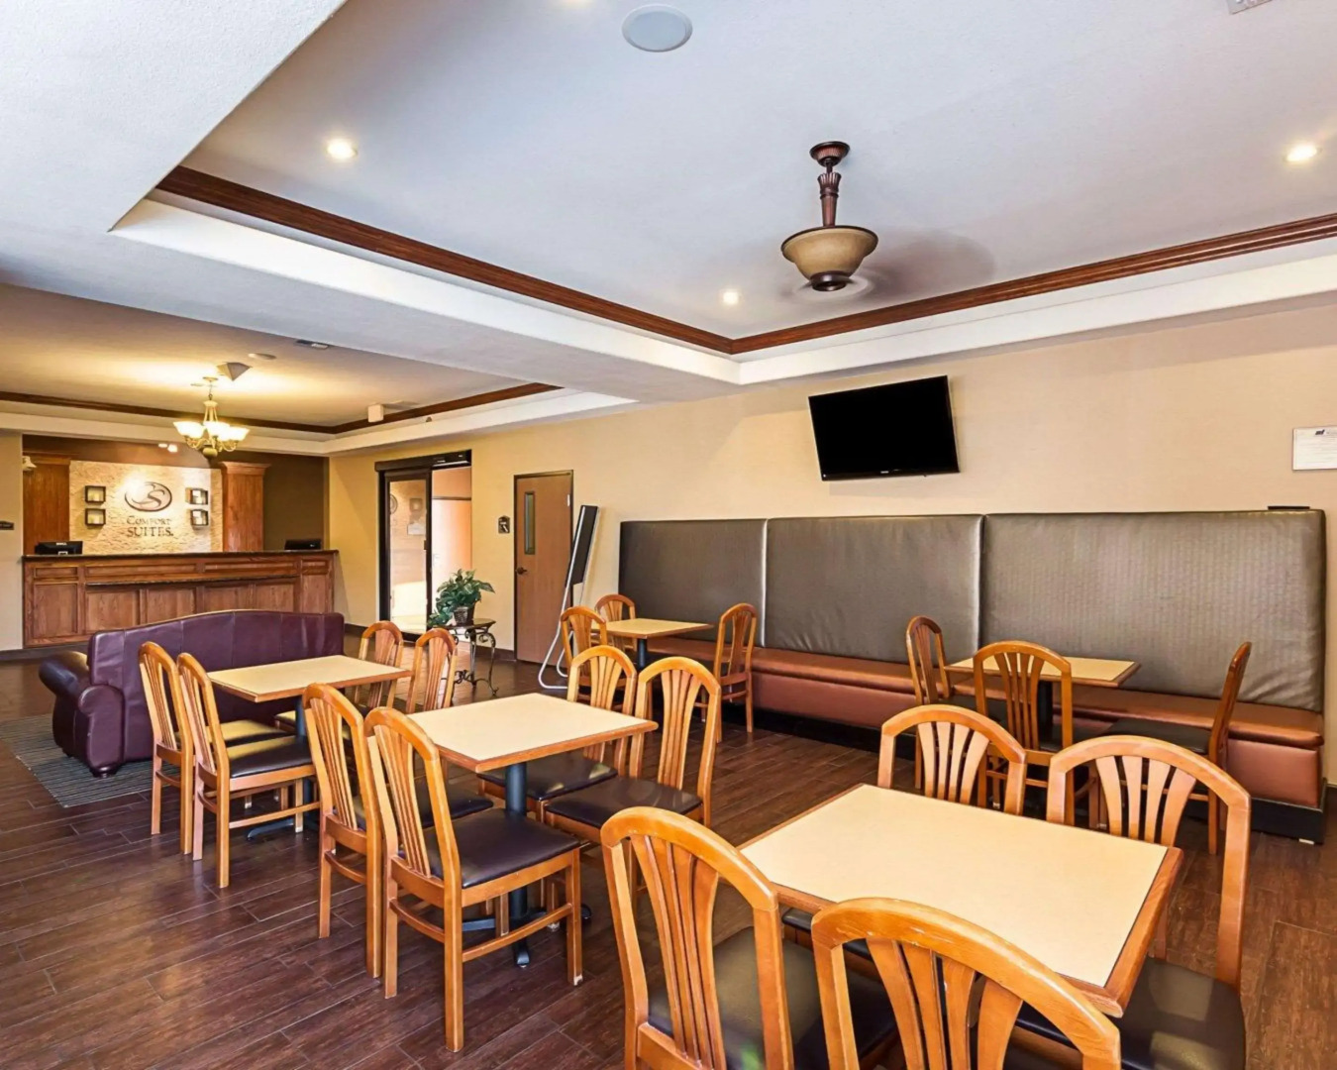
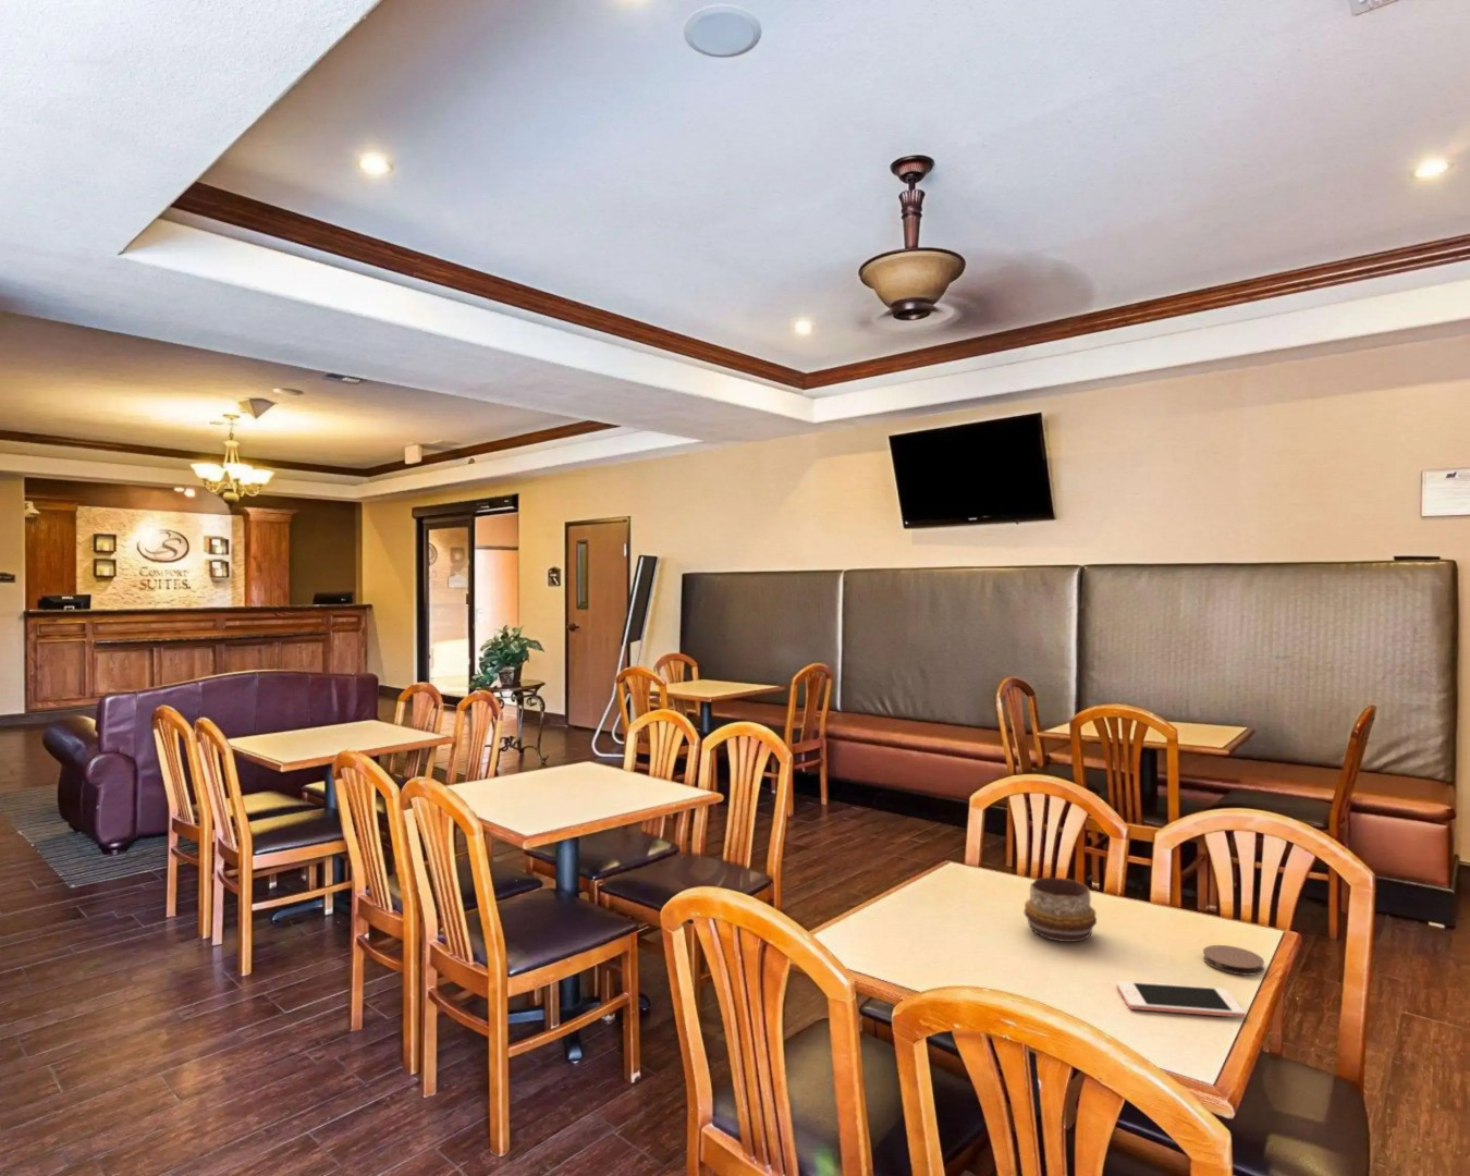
+ coaster (1232, 959)
+ decorative bowl (1060, 910)
+ cell phone (1178, 998)
